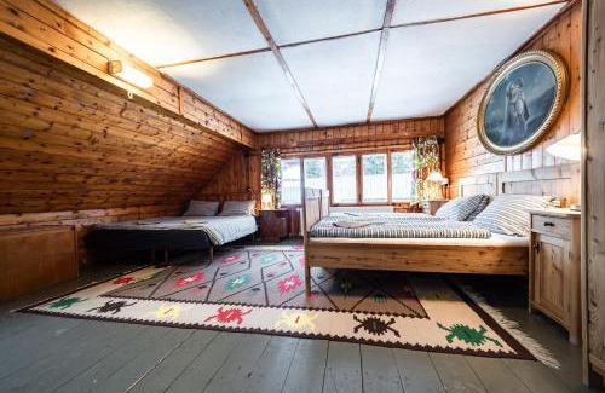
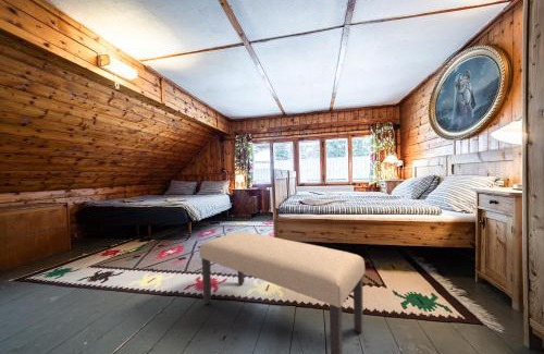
+ bench (273, 280)
